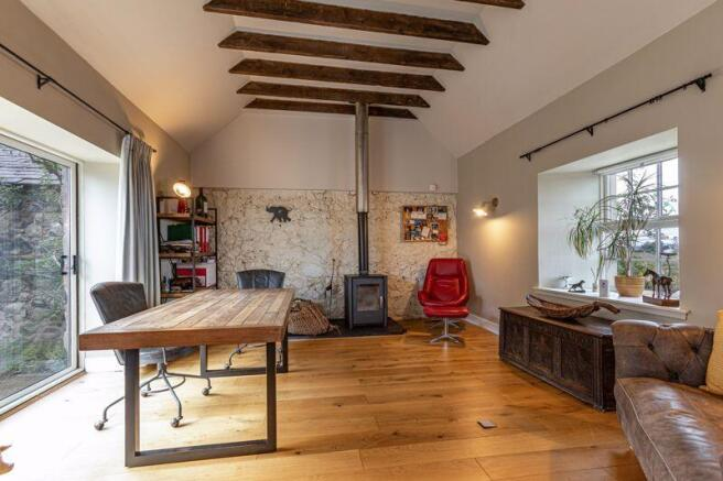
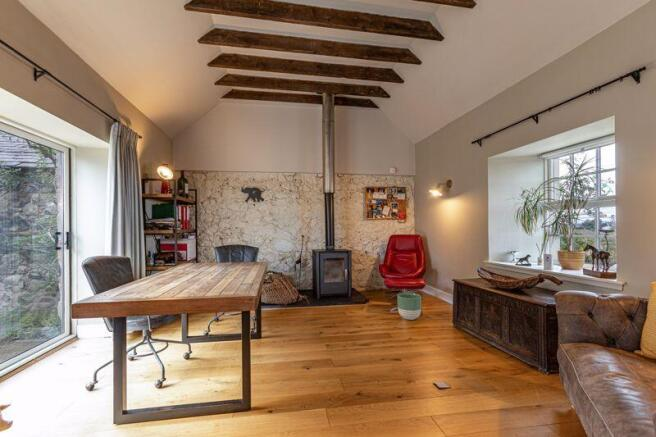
+ planter (409, 306)
